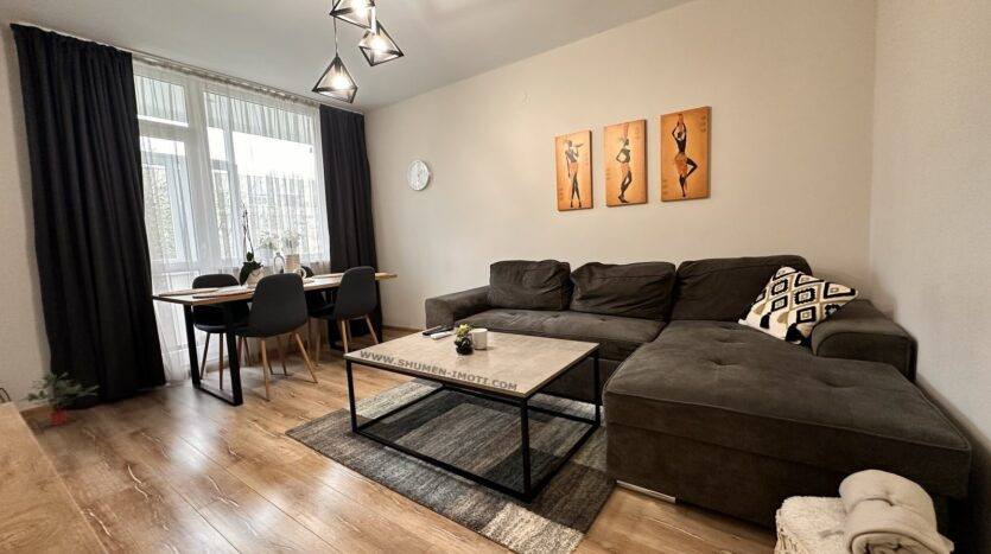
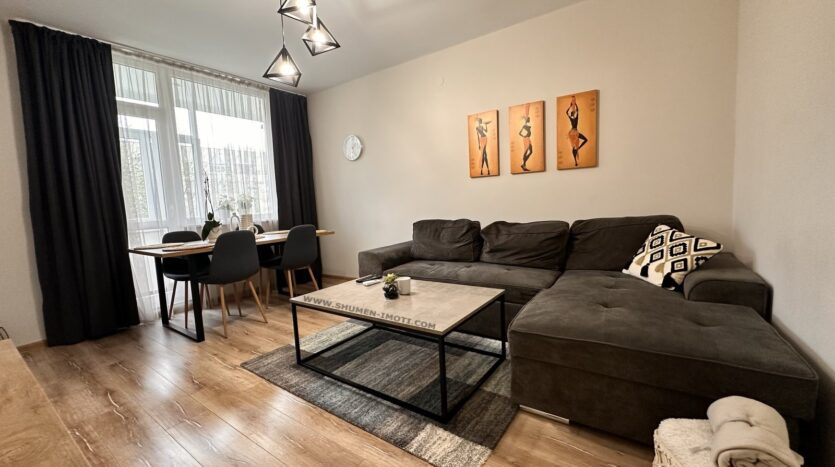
- potted plant (61, 395)
